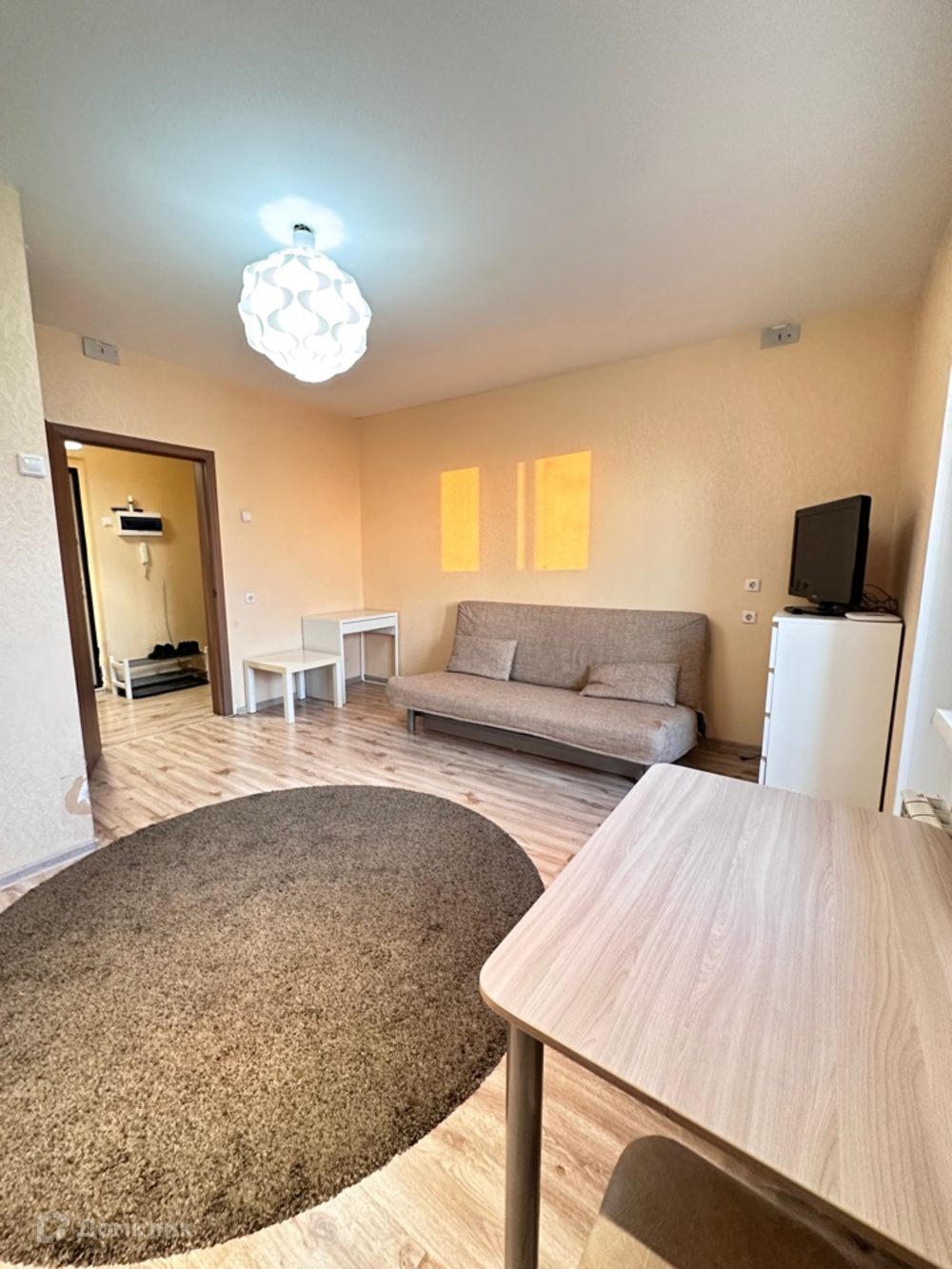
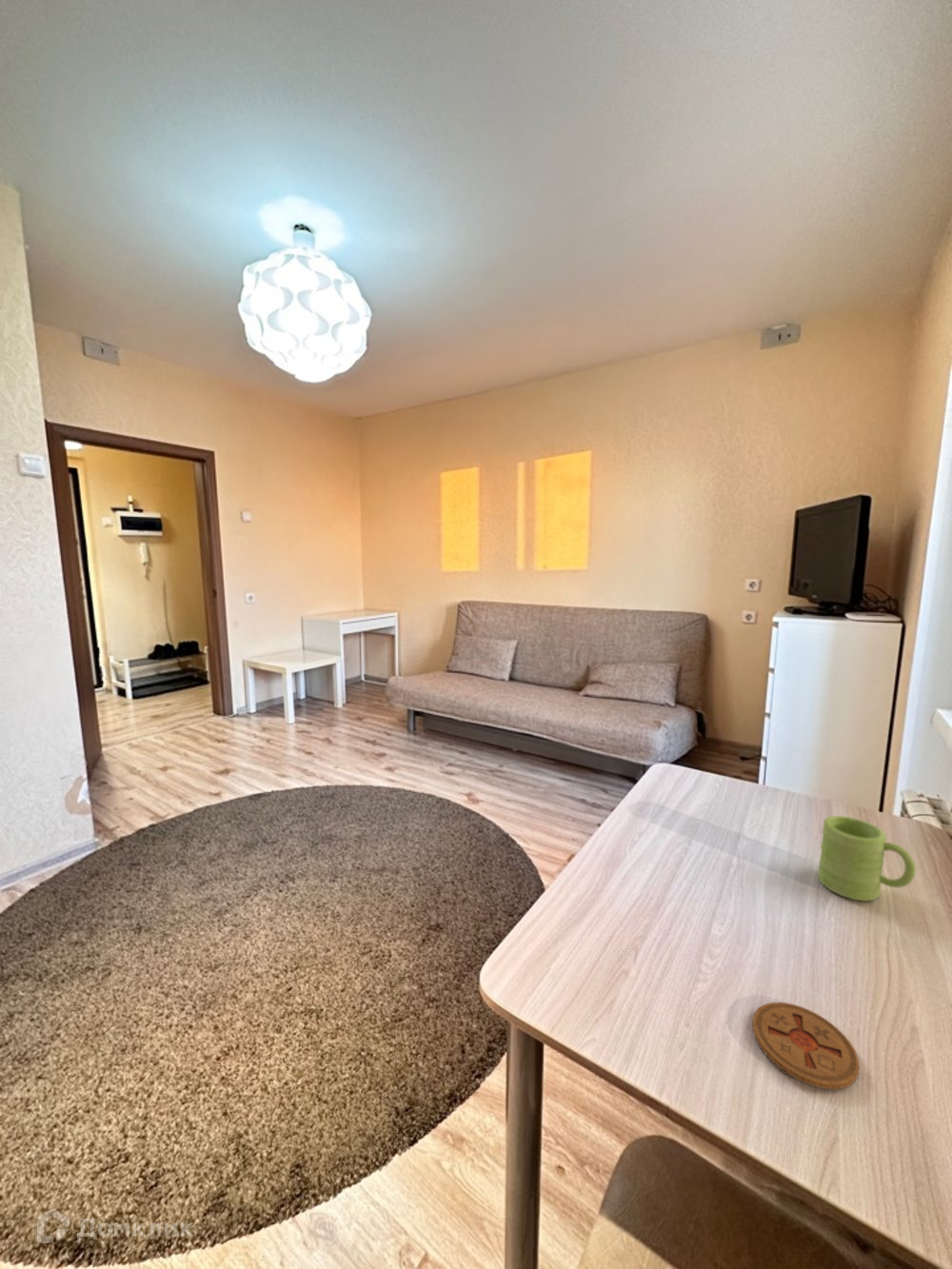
+ mug (864, 862)
+ coaster (803, 1041)
